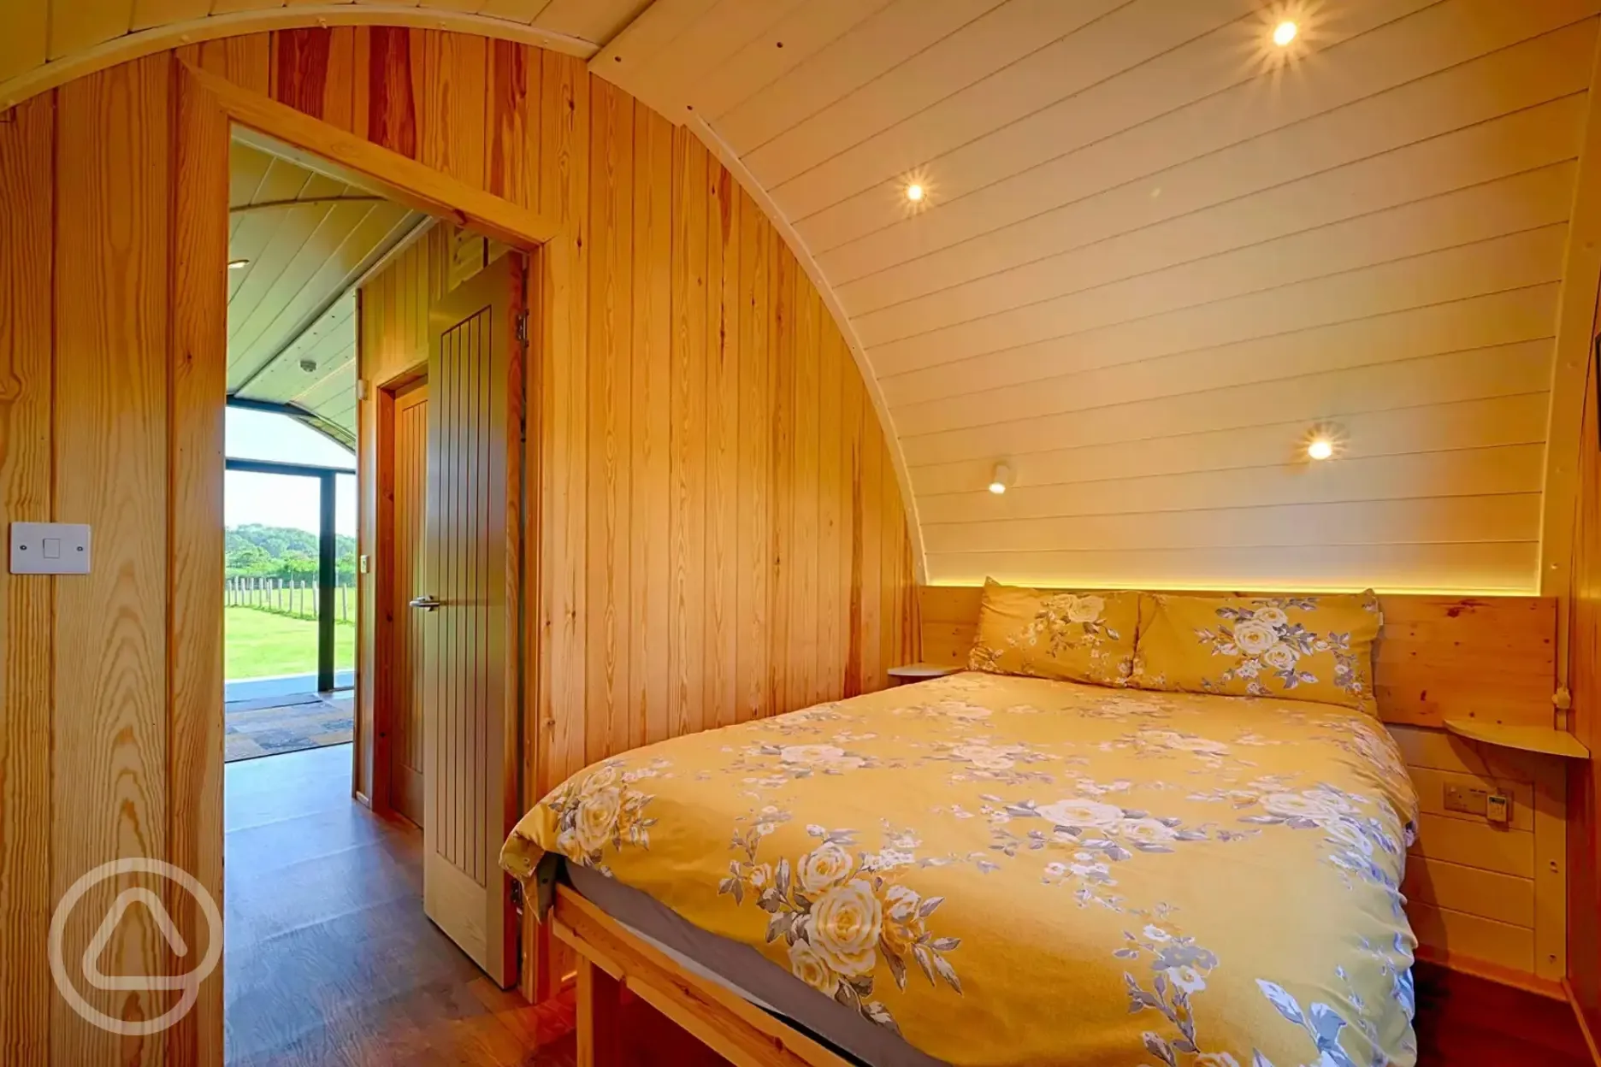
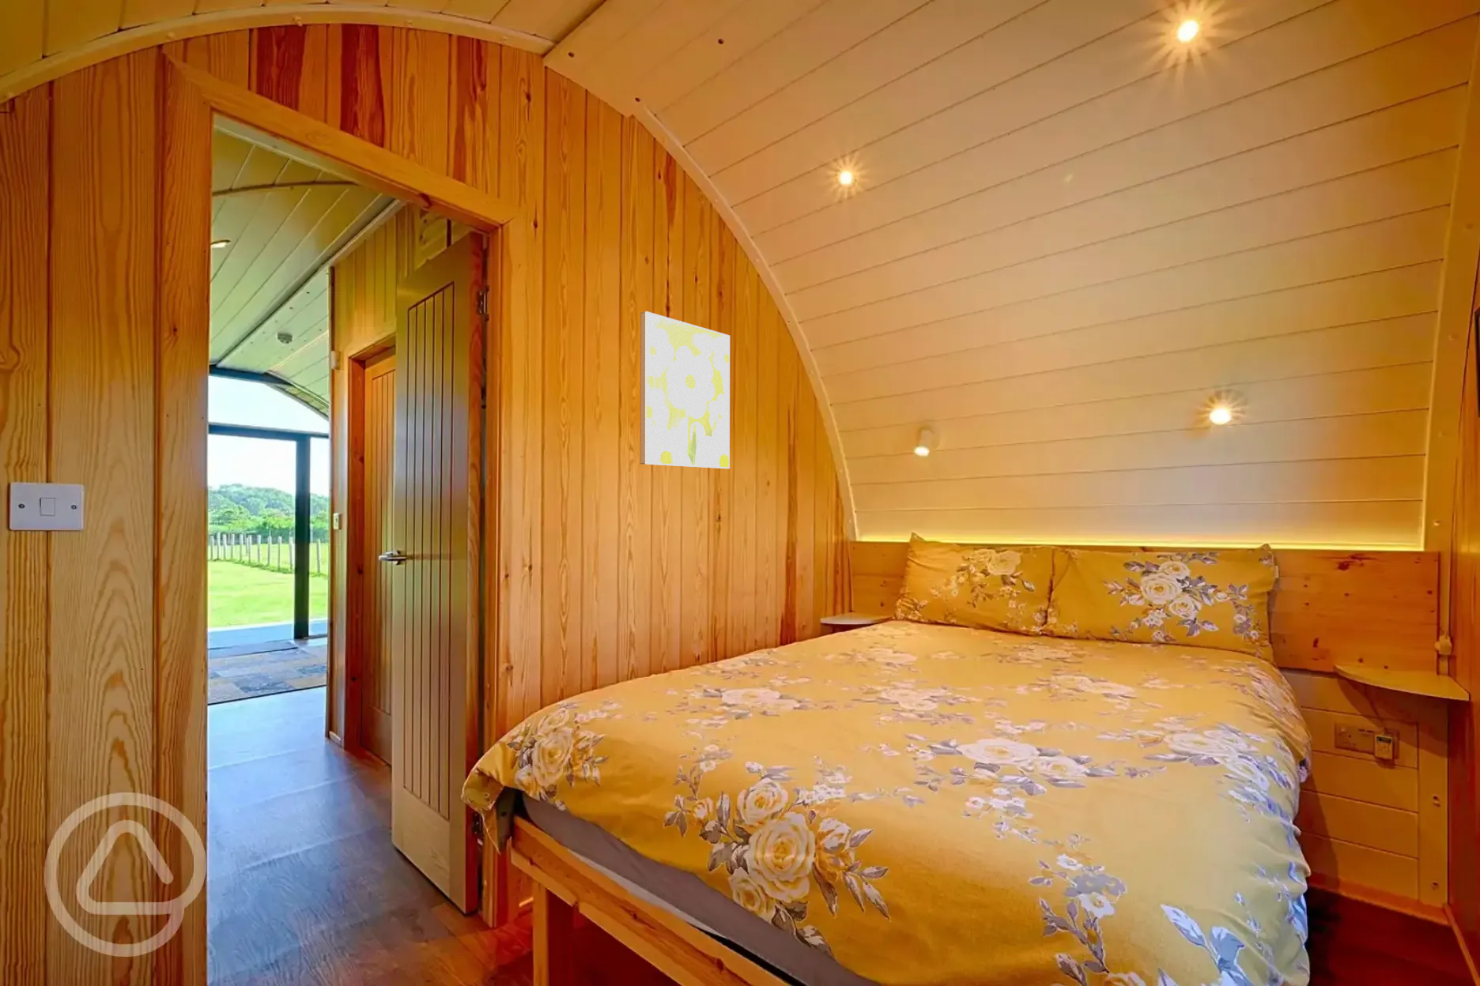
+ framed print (688, 395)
